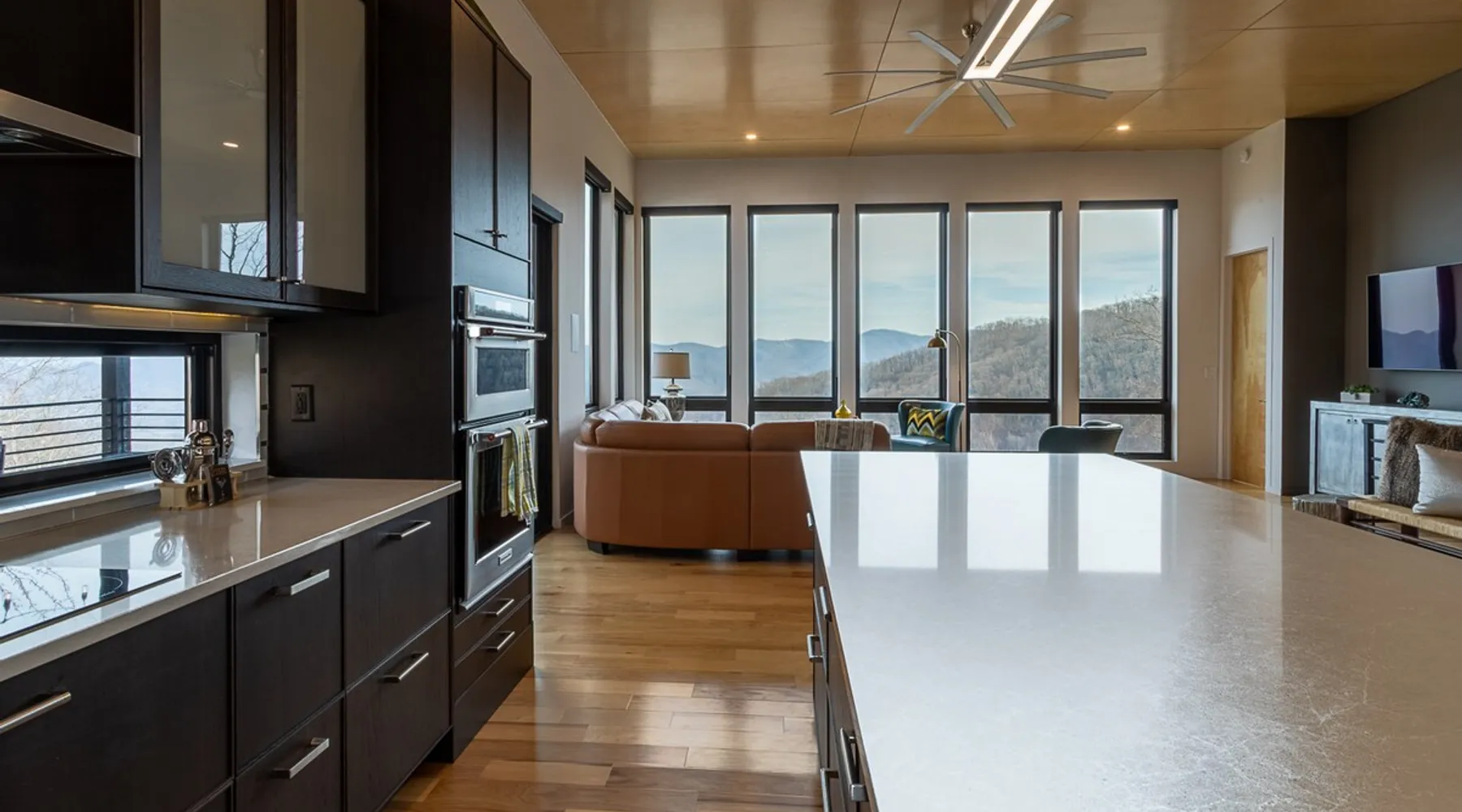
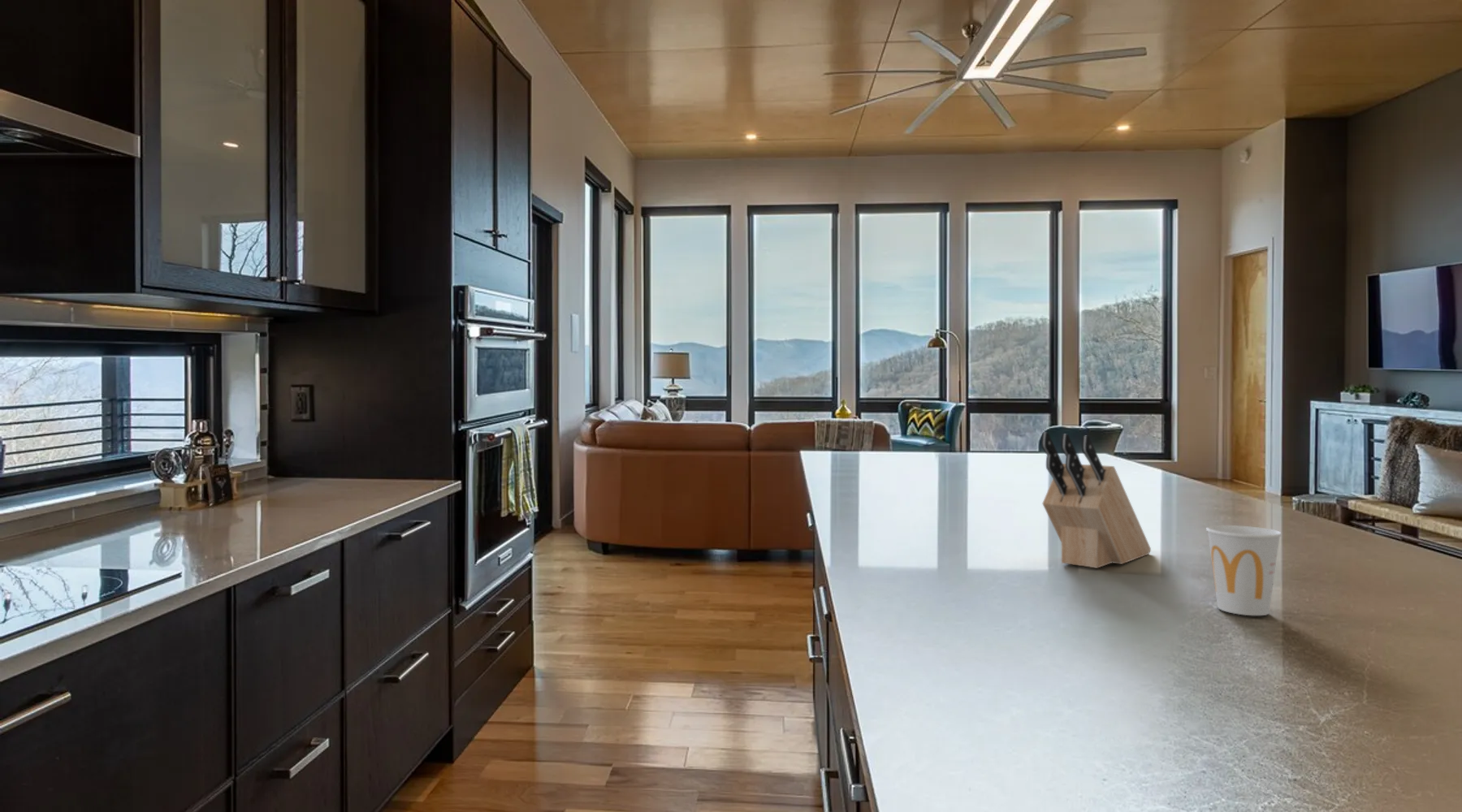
+ knife block (1093, 495)
+ cup (1243, 569)
